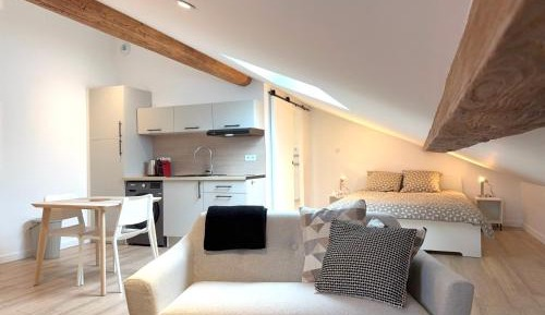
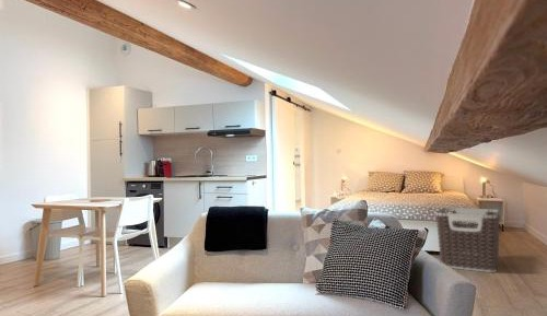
+ clothes hamper (468, 237)
